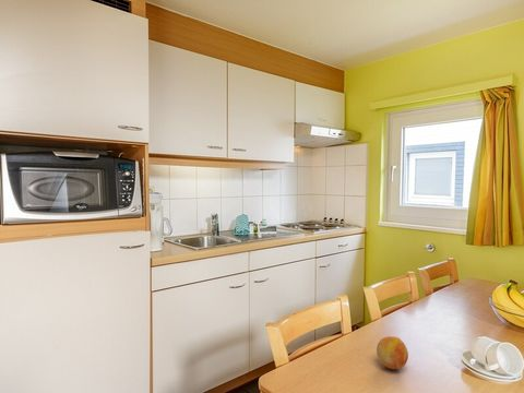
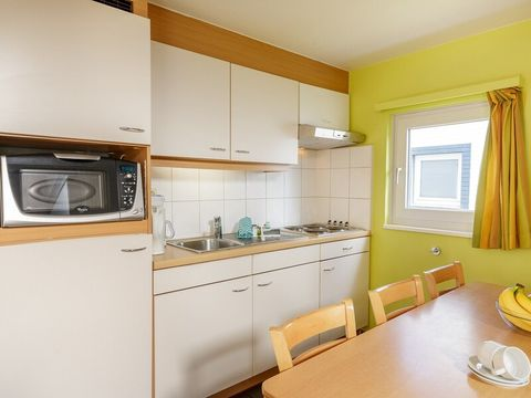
- fruit (391, 352)
